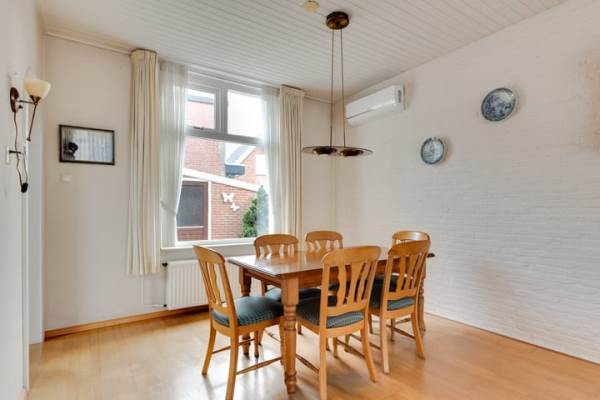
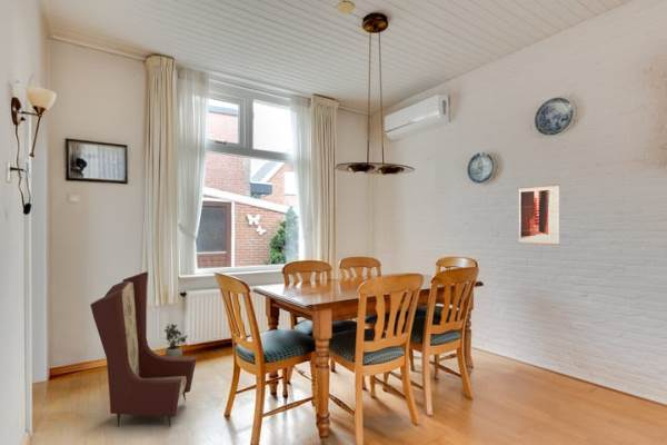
+ armchair (148, 346)
+ wall art (538, 215)
+ potted plant (176, 342)
